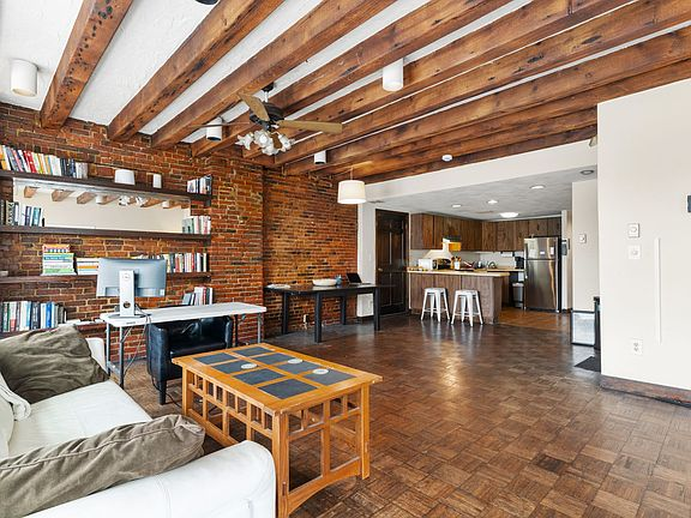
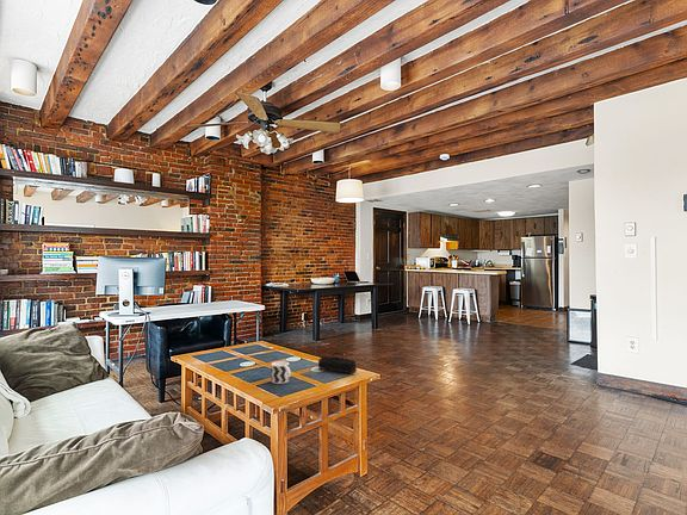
+ pencil case (336, 361)
+ cup (281, 372)
